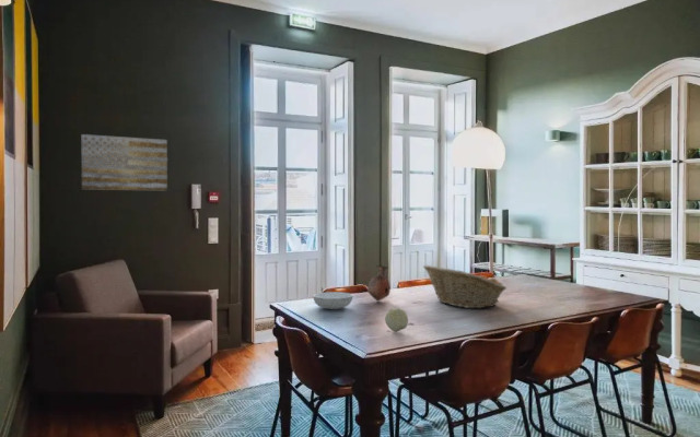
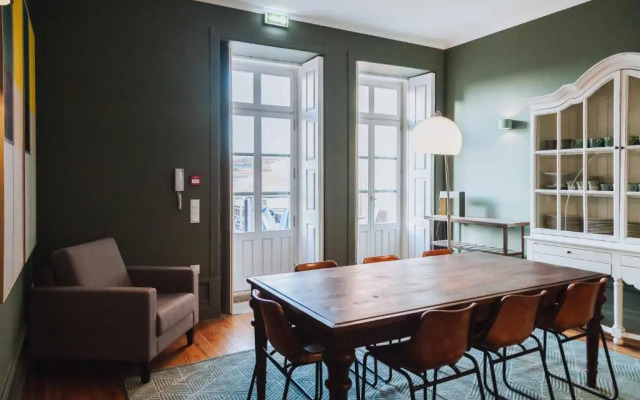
- fruit (396, 319)
- fruit basket (463, 284)
- vase (378, 283)
- wall art (126, 163)
- serving bowl (332, 300)
